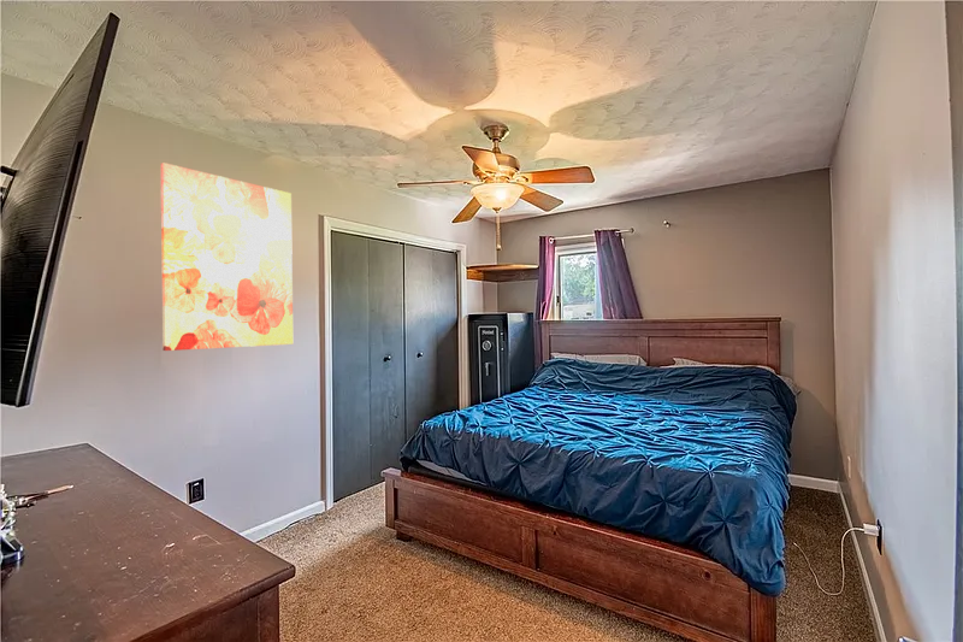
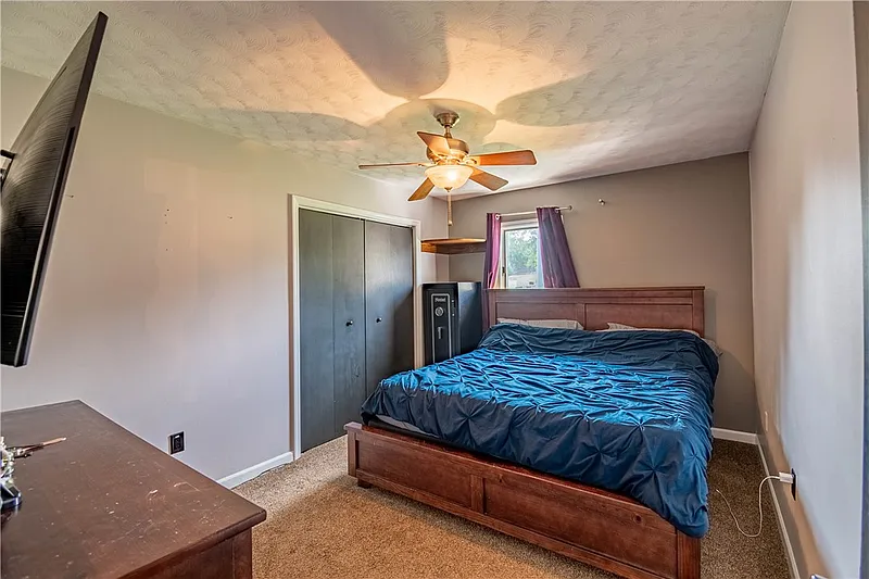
- wall art (234, 263)
